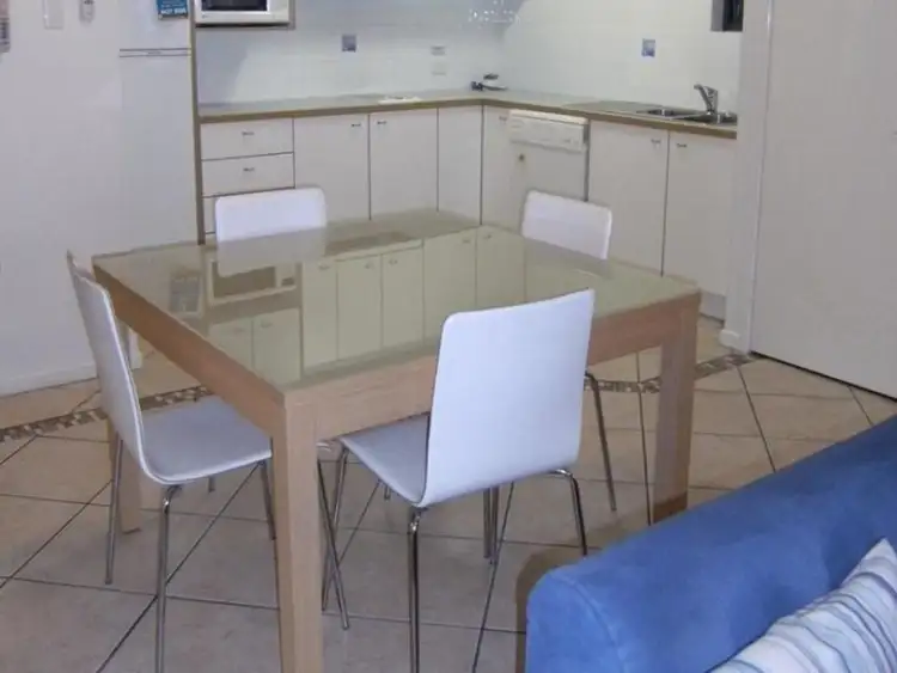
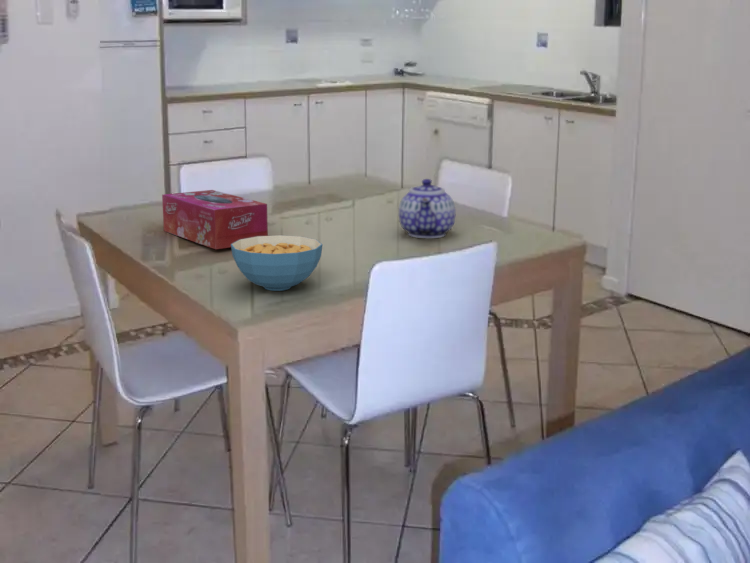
+ tissue box (213, 217)
+ teapot (427, 207)
+ cereal bowl (277, 265)
